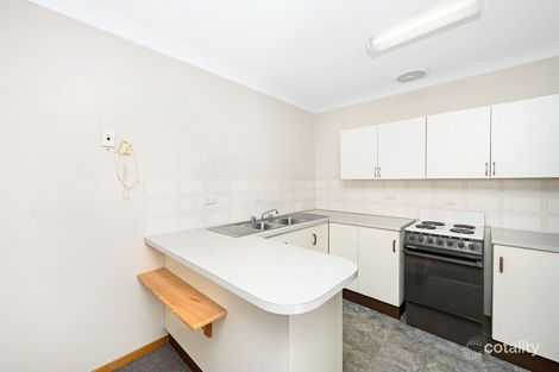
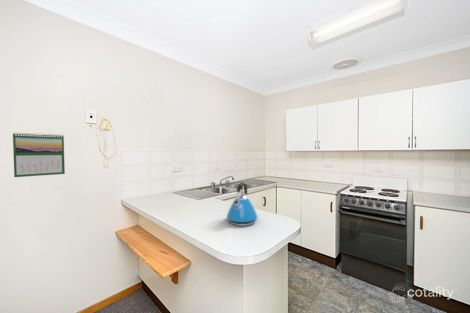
+ kettle (242, 201)
+ calendar (40, 154)
